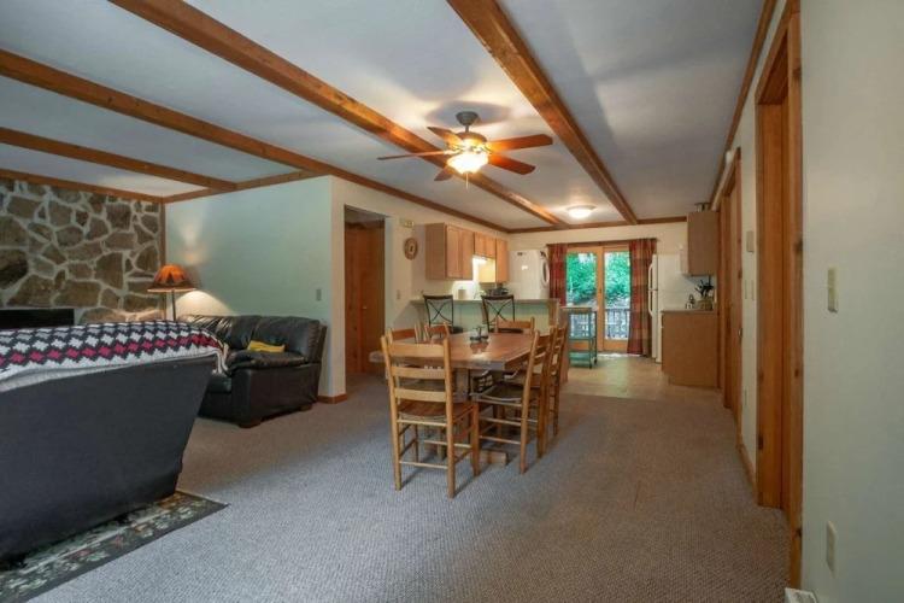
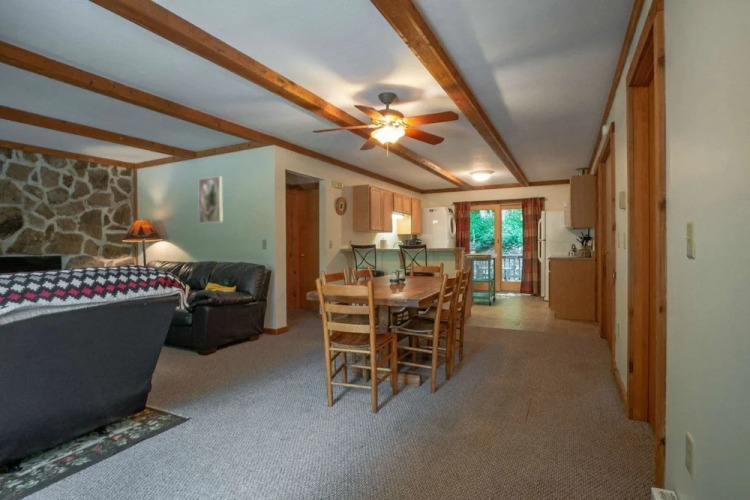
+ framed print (210, 200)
